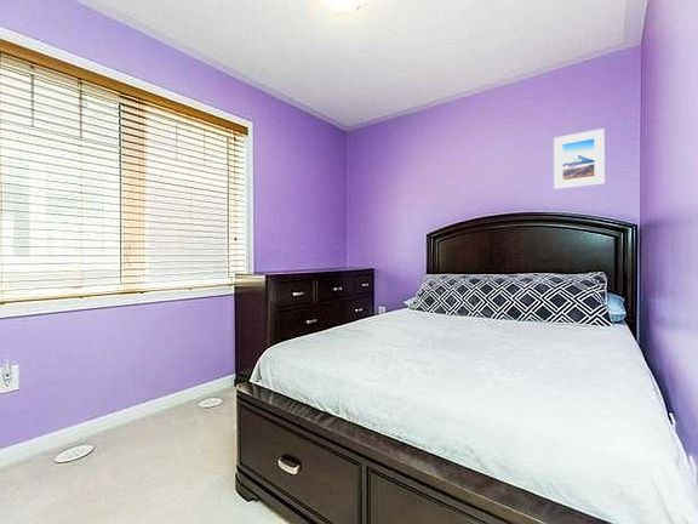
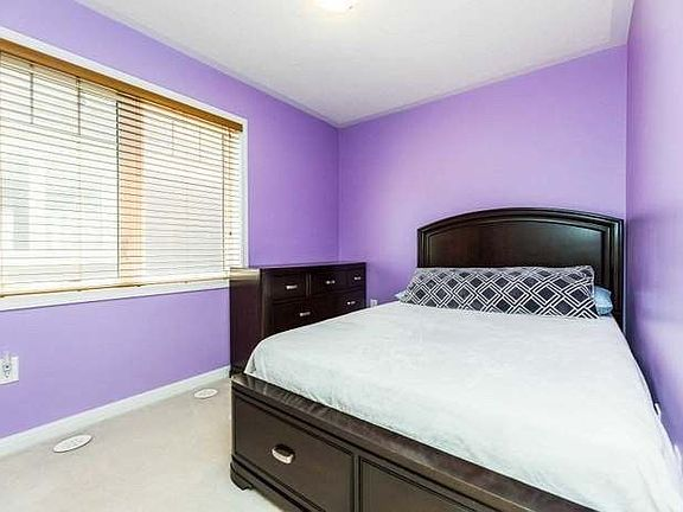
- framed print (578, 159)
